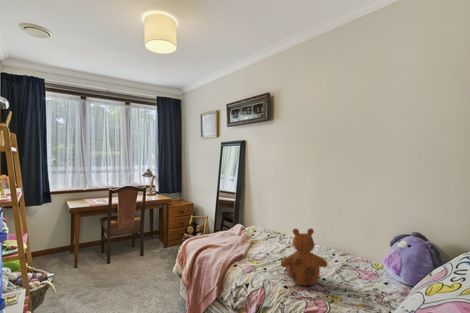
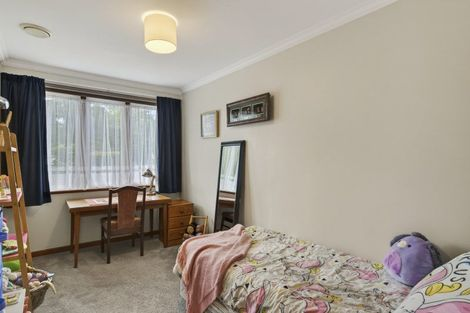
- teddy bear (301, 253)
